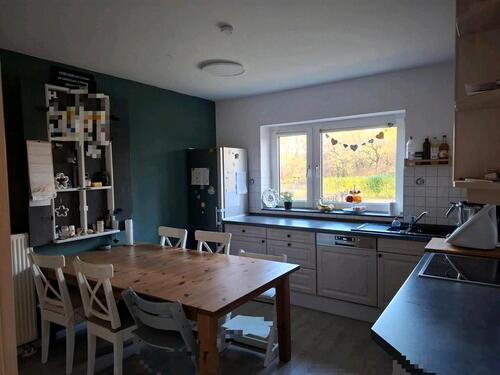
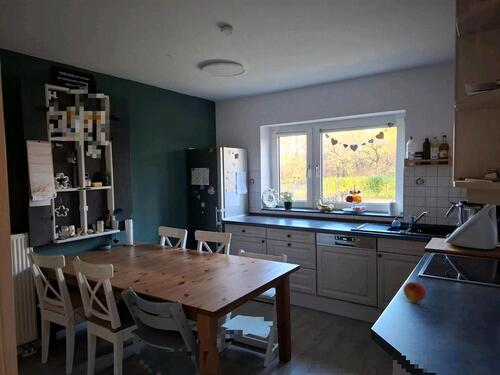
+ fruit (414, 292)
